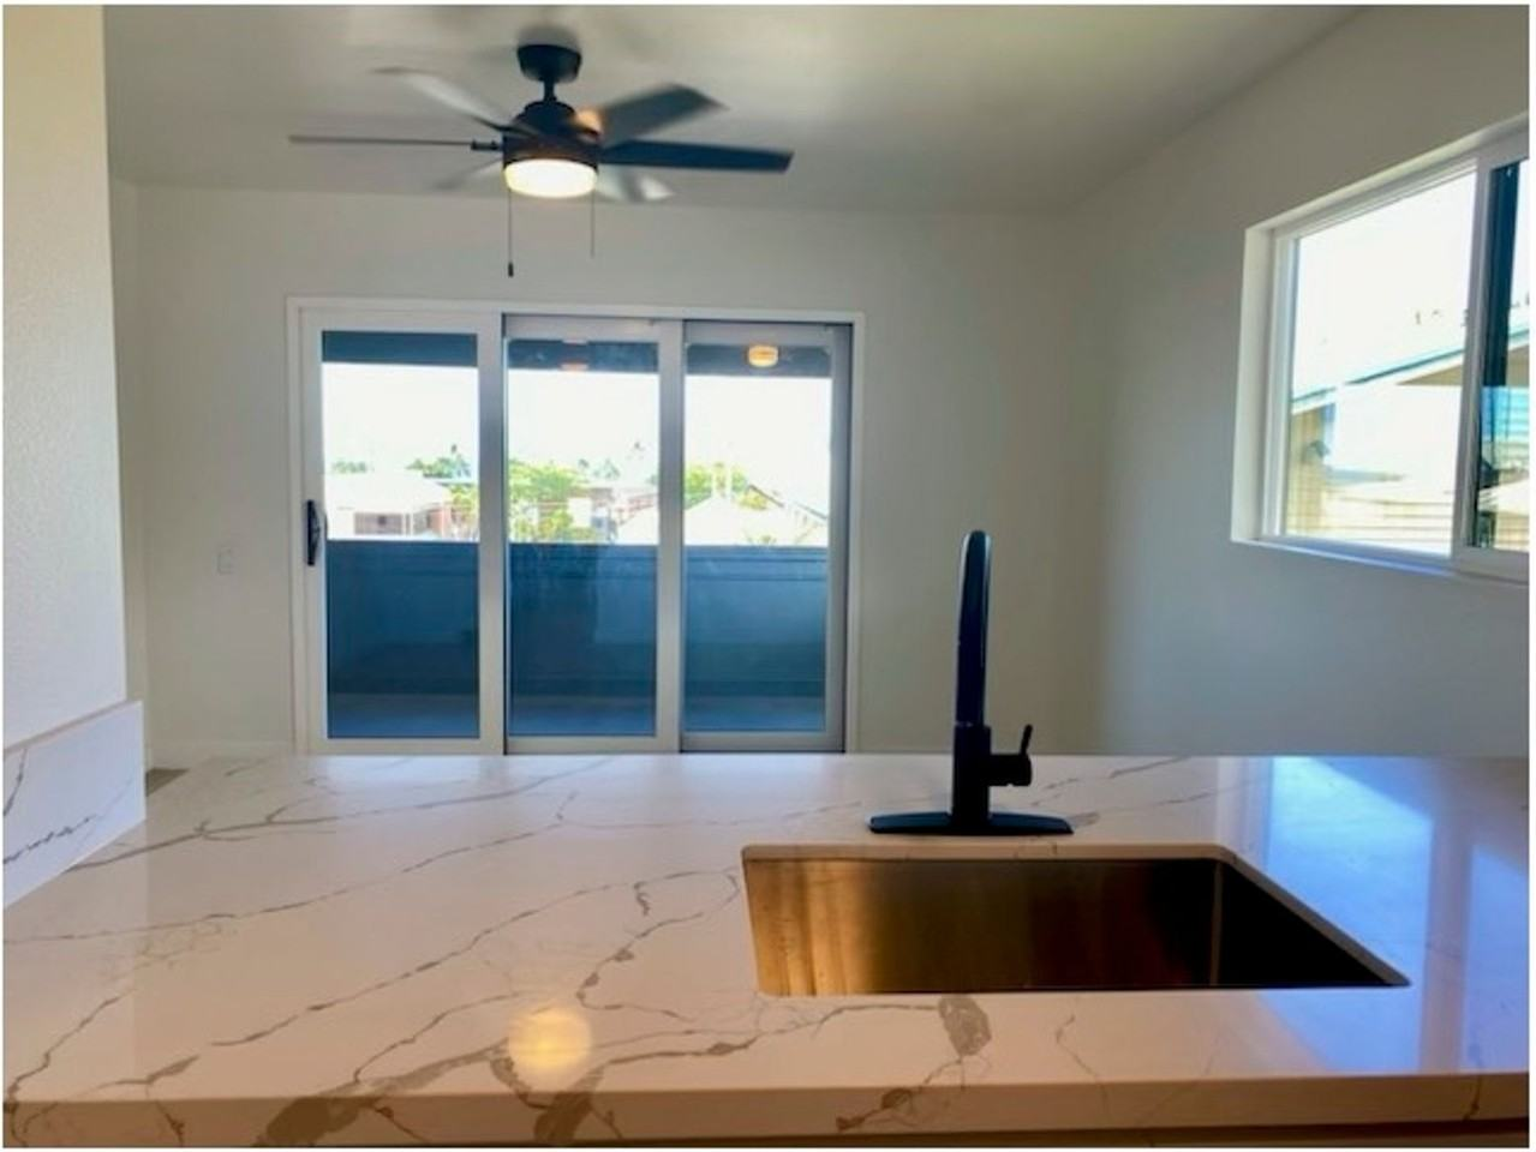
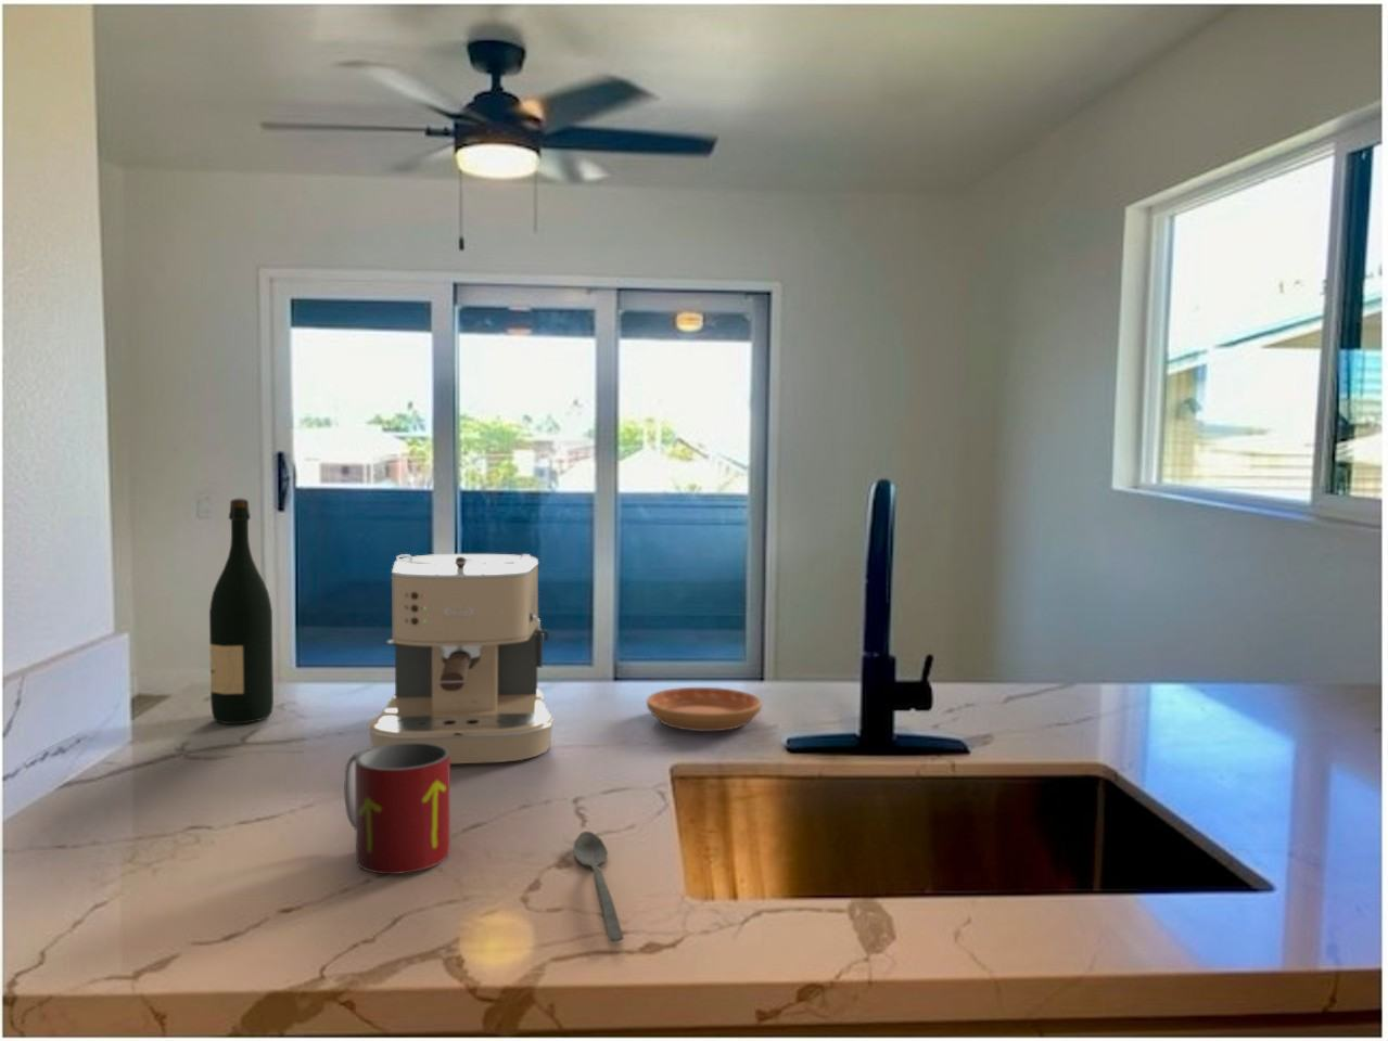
+ wine bottle (241, 608)
+ saucer (703, 710)
+ mug (390, 802)
+ coffee maker (464, 647)
+ spoon (599, 879)
